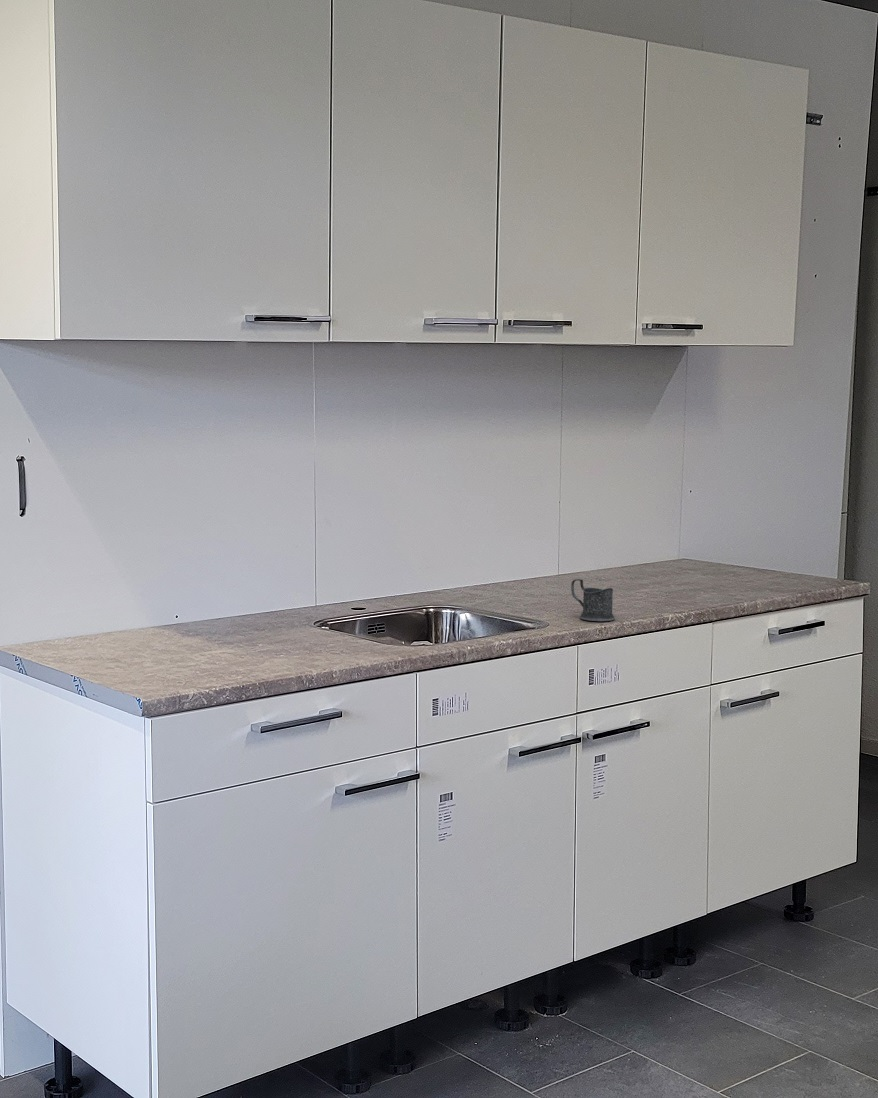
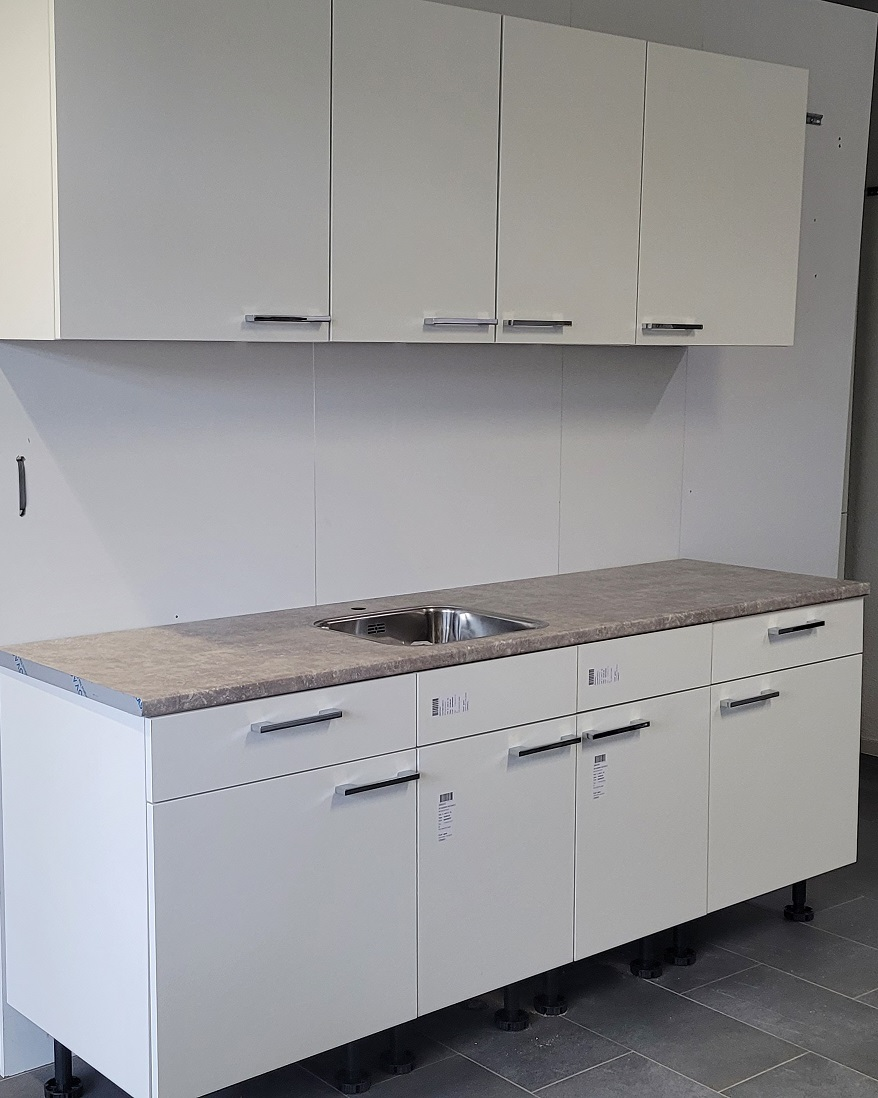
- mug (591, 599)
